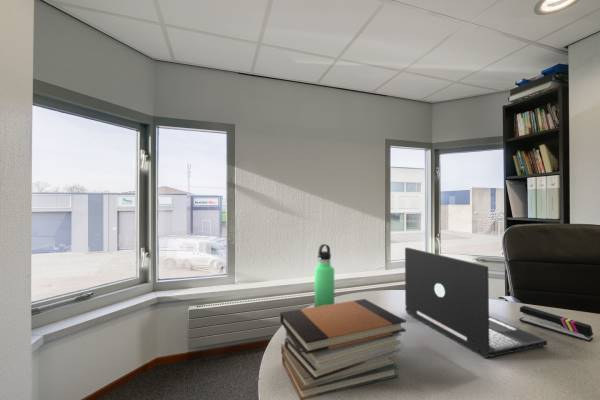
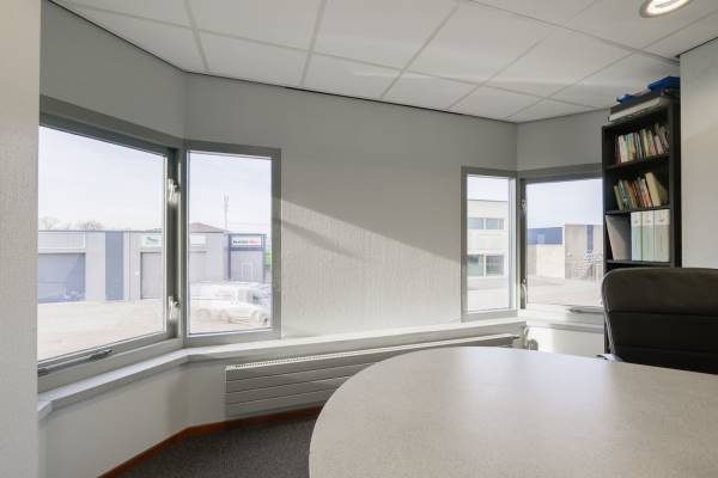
- laptop (466, 290)
- book stack (340, 342)
- thermos bottle (324, 281)
- stapler (553, 321)
